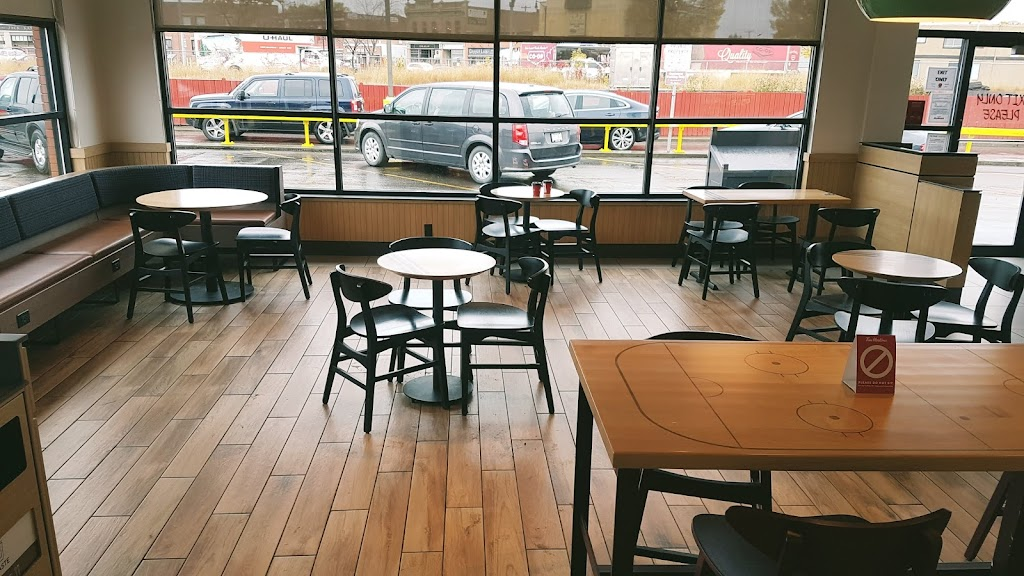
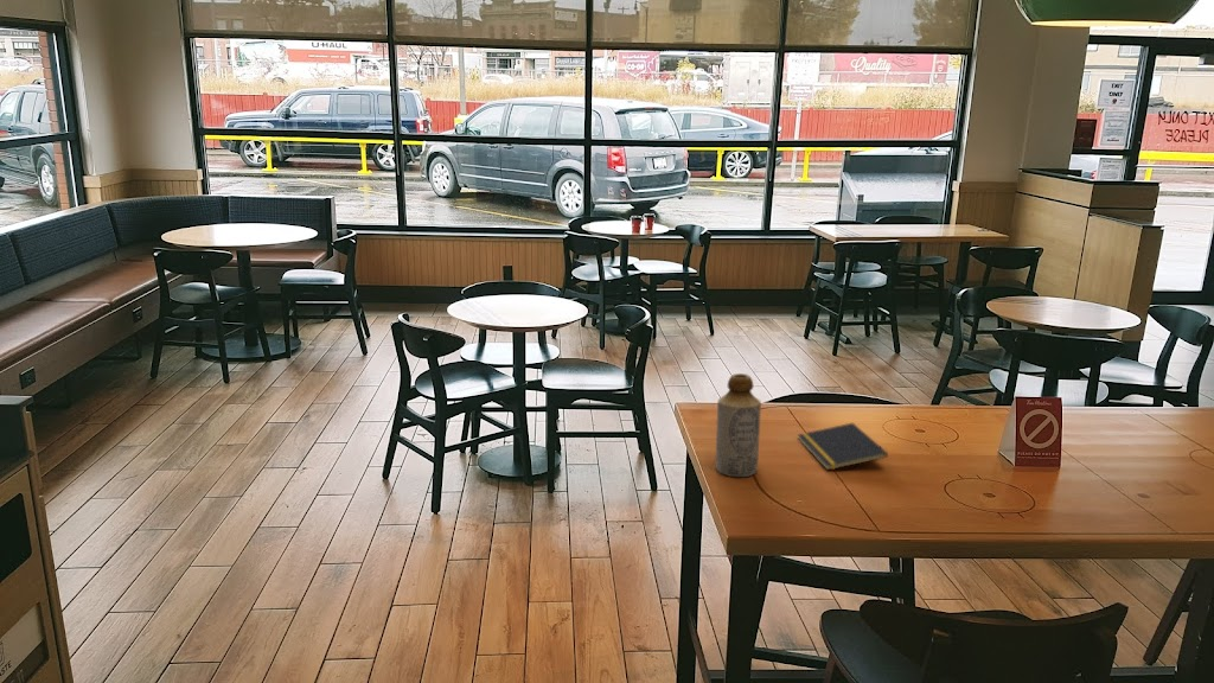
+ notepad (841, 445)
+ bottle (739, 422)
